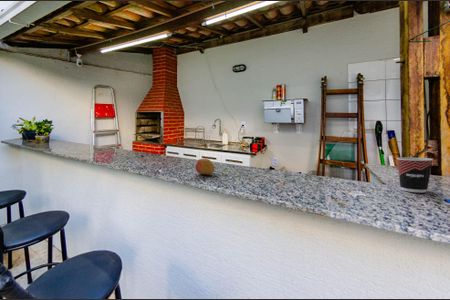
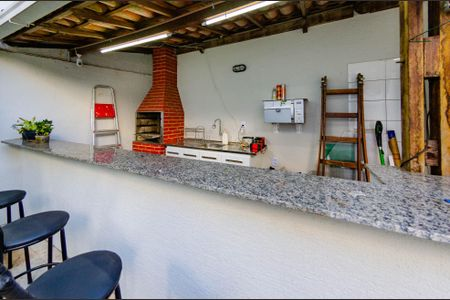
- fruit (205, 166)
- cup (413, 174)
